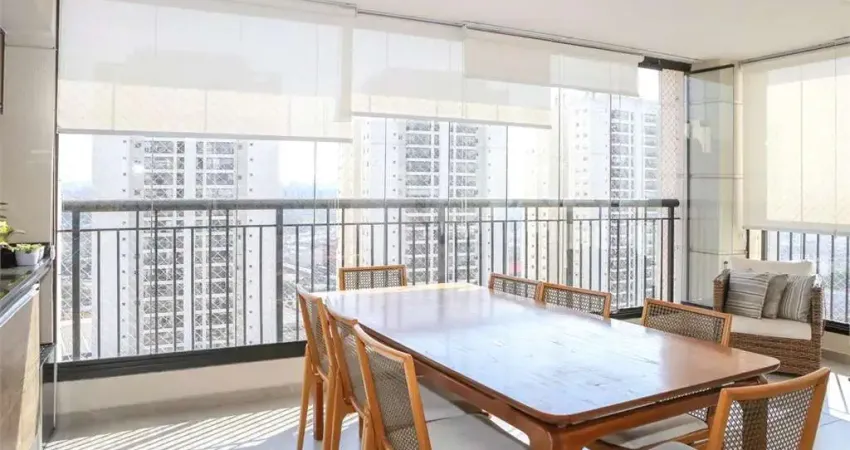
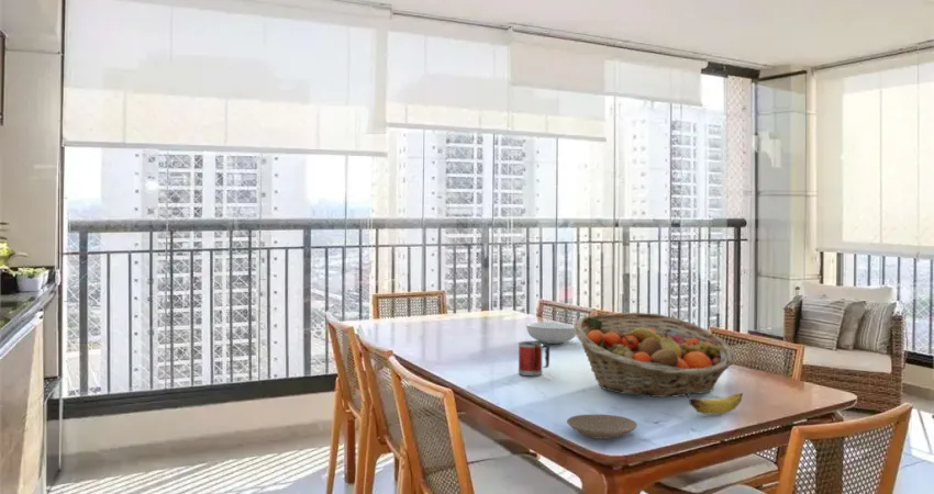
+ fruit basket (652, 351)
+ banana (713, 402)
+ serving bowl (552, 333)
+ plate (601, 427)
+ mug (533, 357)
